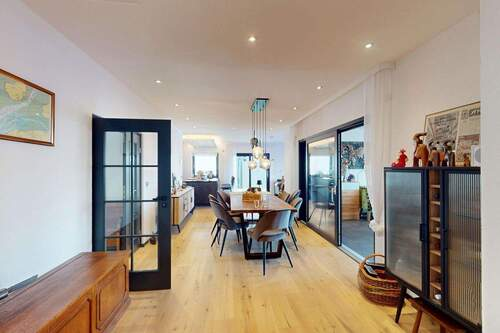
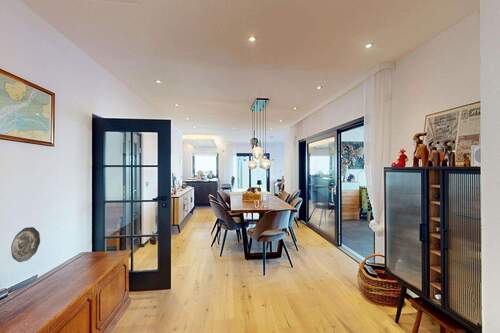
+ decorative plate (25, 244)
